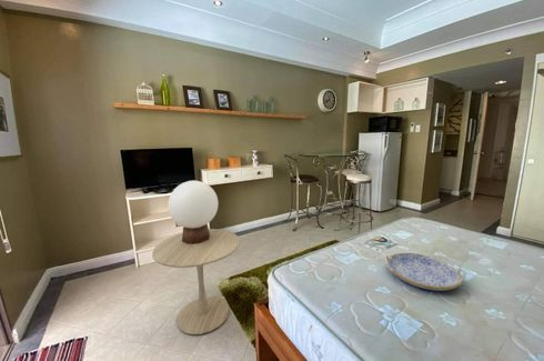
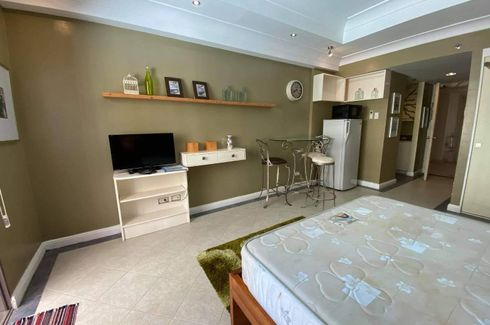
- side table (201, 280)
- table lamp (194, 210)
- serving tray (421, 269)
